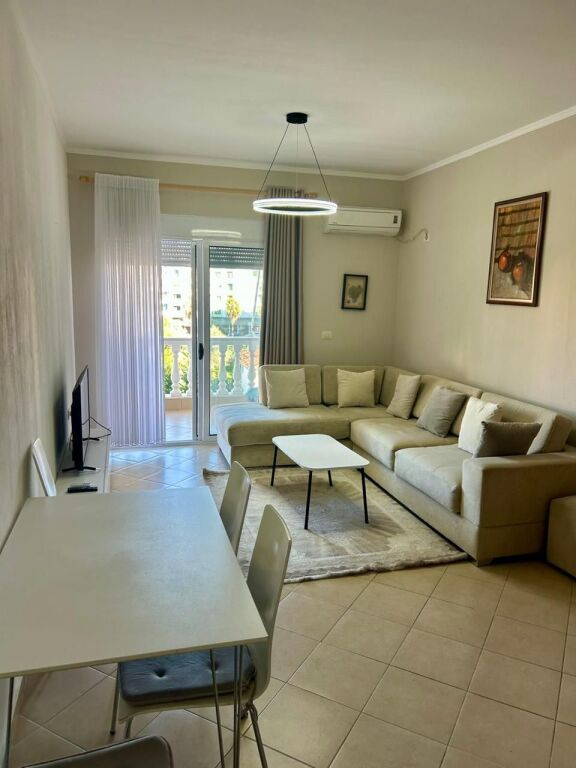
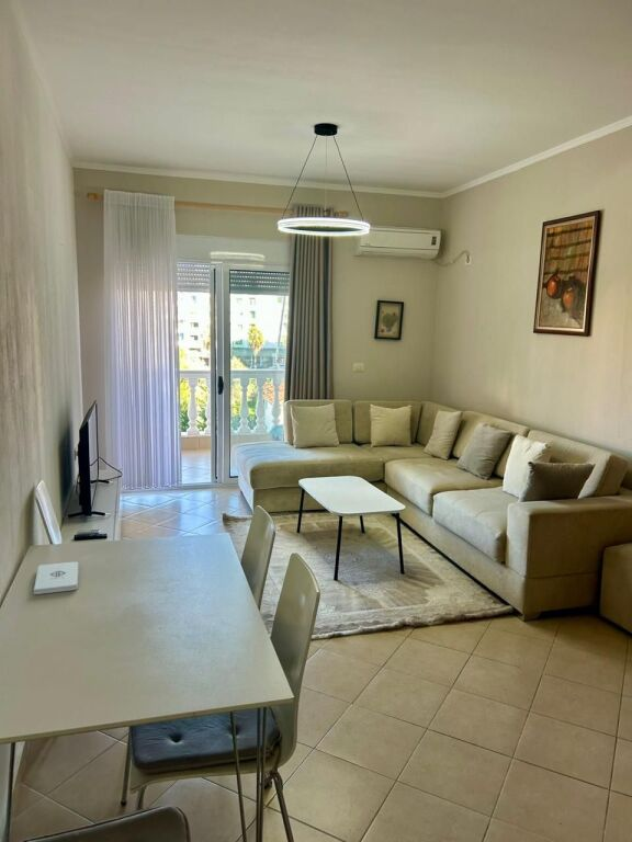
+ notepad (57, 577)
